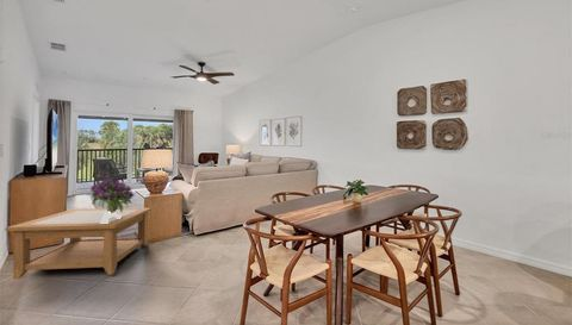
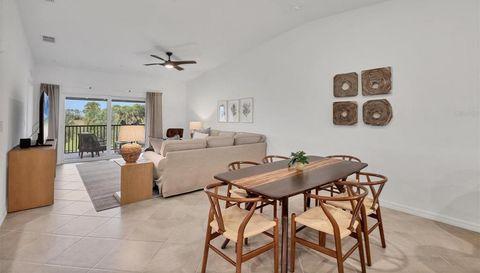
- bouquet (111, 195)
- coffee table (91, 236)
